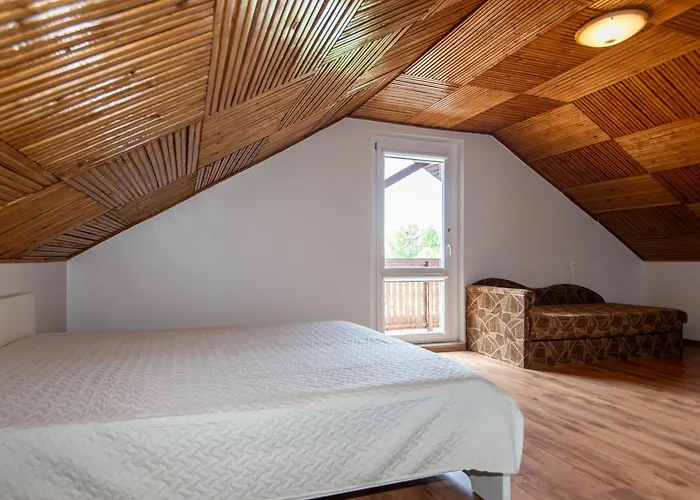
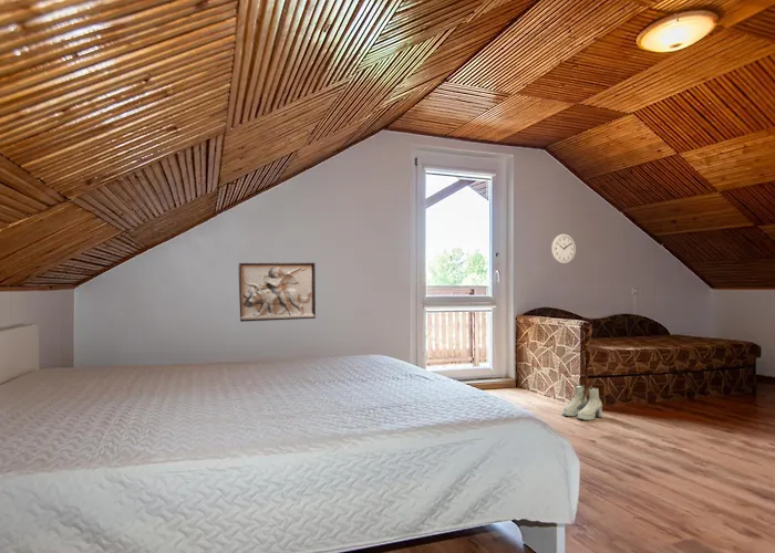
+ boots (582, 401)
+ wall clock (564, 249)
+ wall relief (278, 291)
